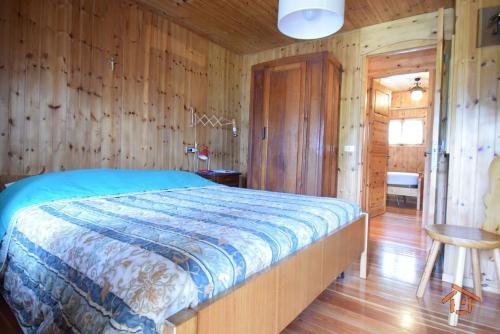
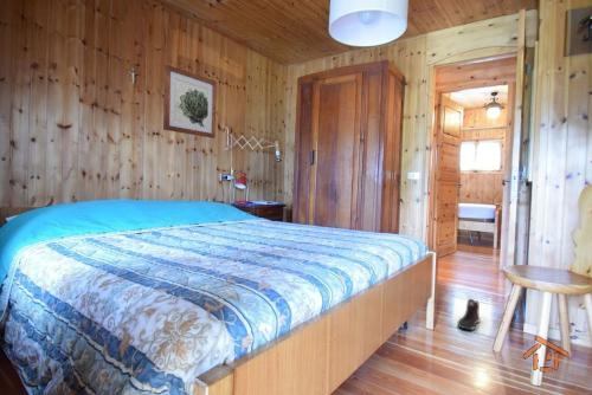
+ wall art (191, 104)
+ sneaker (468, 312)
